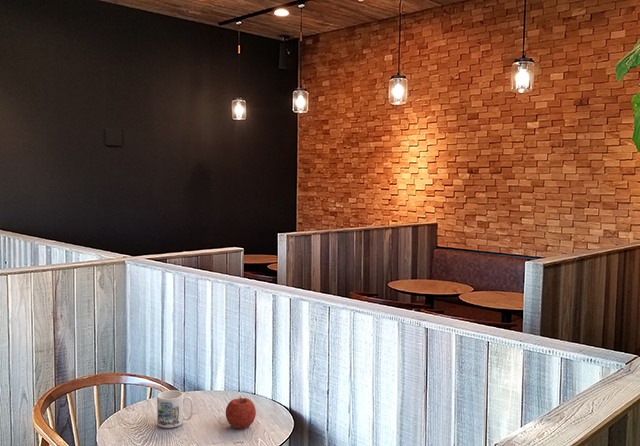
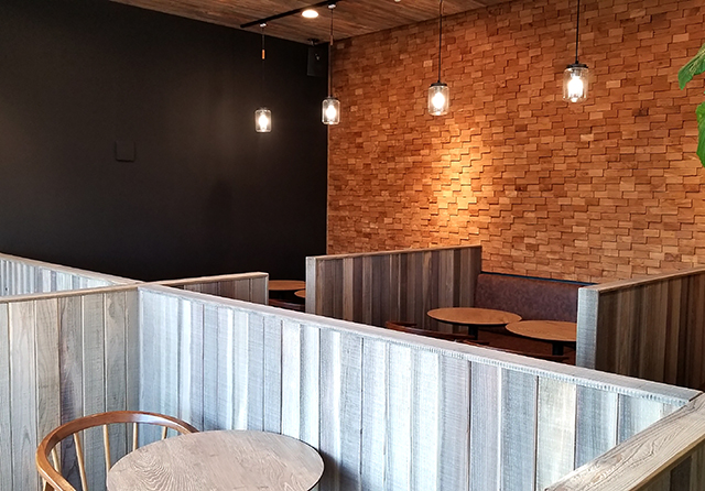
- mug (175, 409)
- fruit (240, 410)
